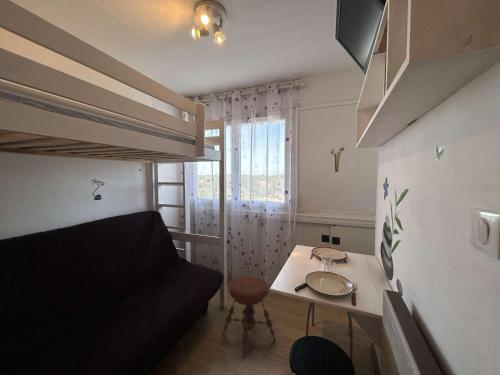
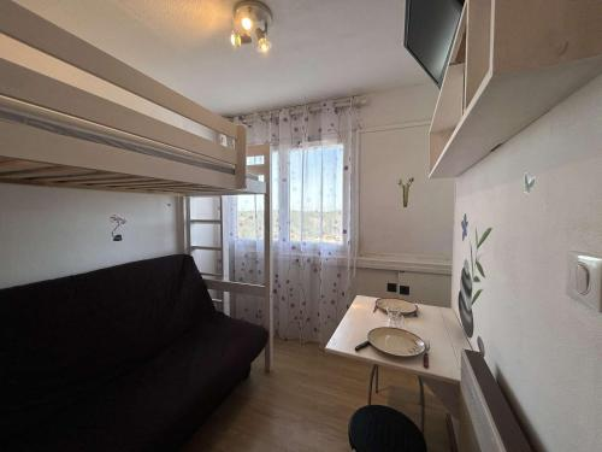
- stool (248, 309)
